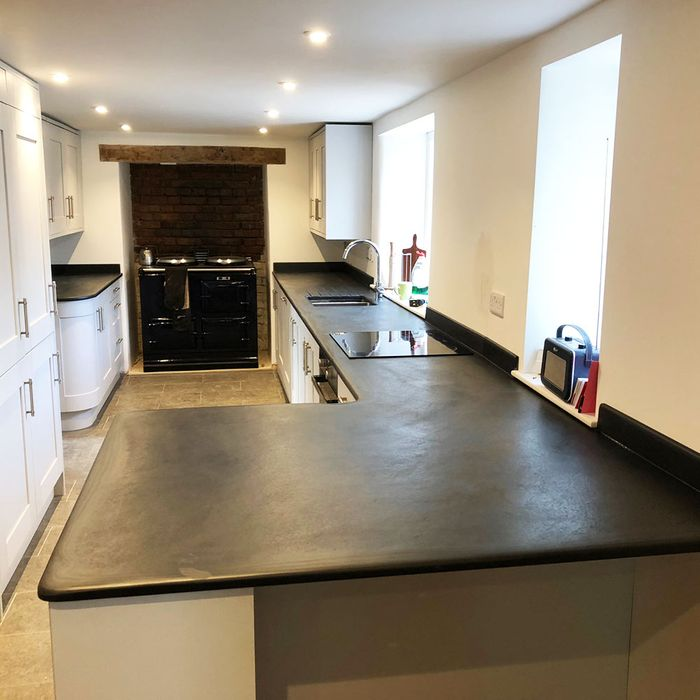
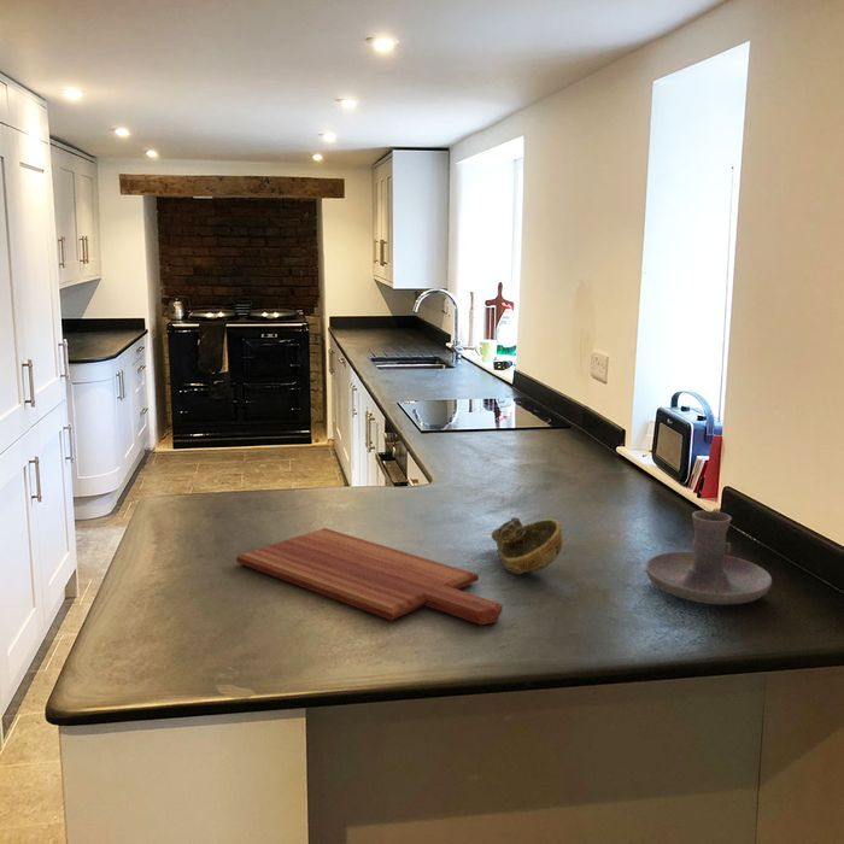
+ decorative bowl (518, 539)
+ candle holder (708, 549)
+ cutting board (359, 569)
